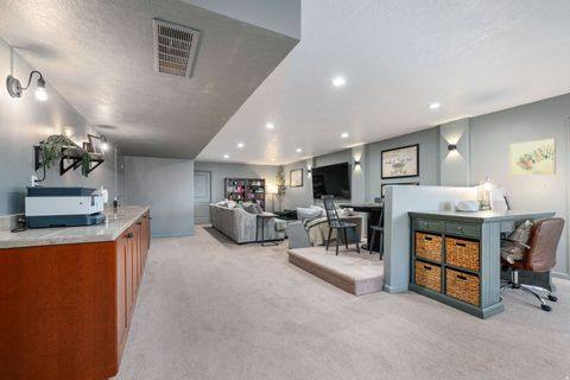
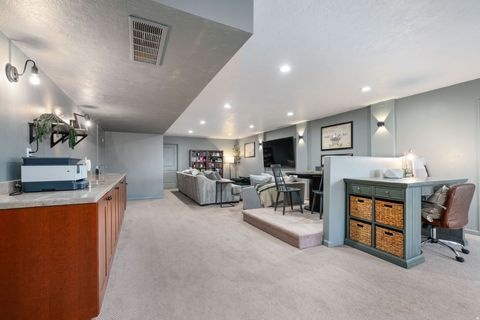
- wall art (531, 158)
